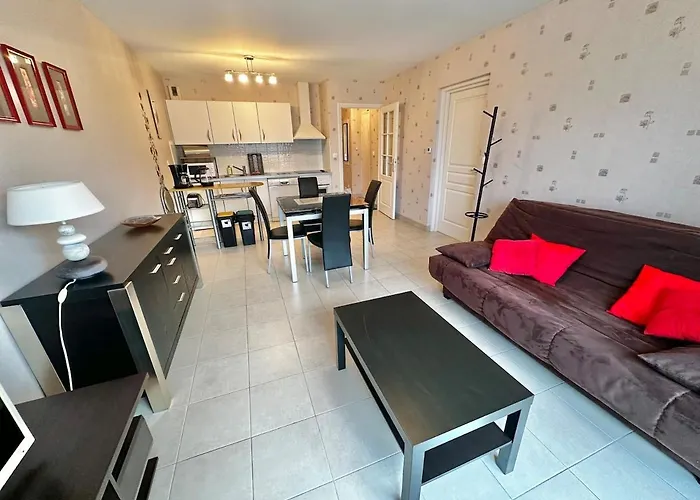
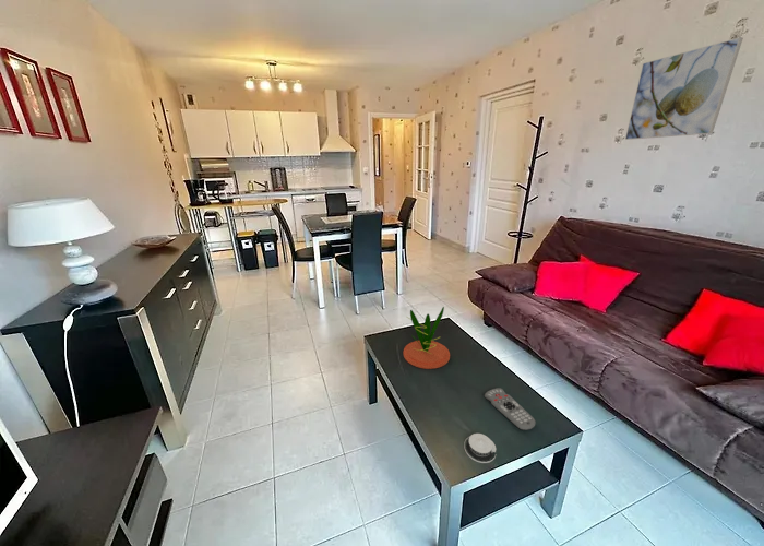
+ architectural model (480, 443)
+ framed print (675, 96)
+ remote control (509, 407)
+ plant (426, 331)
